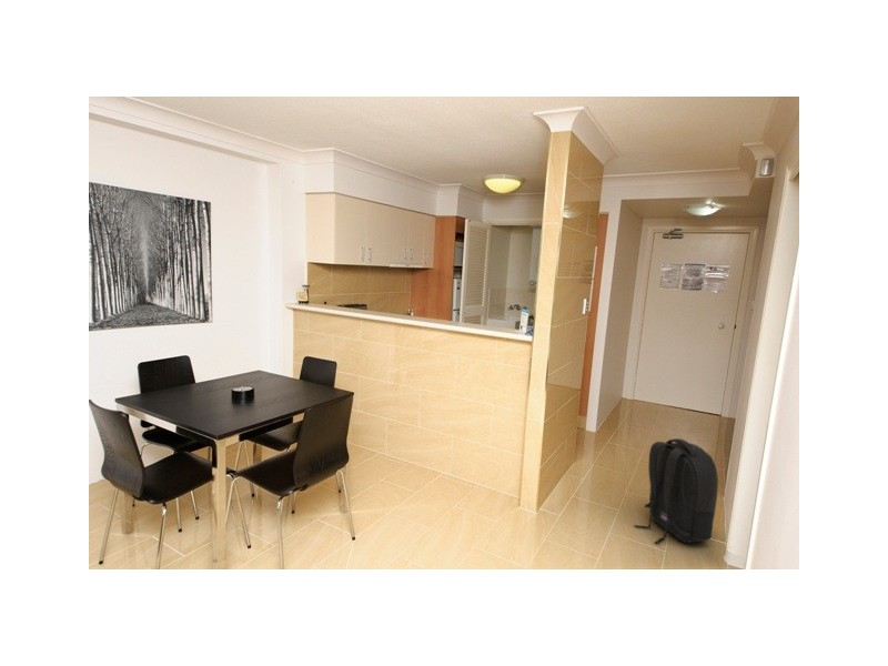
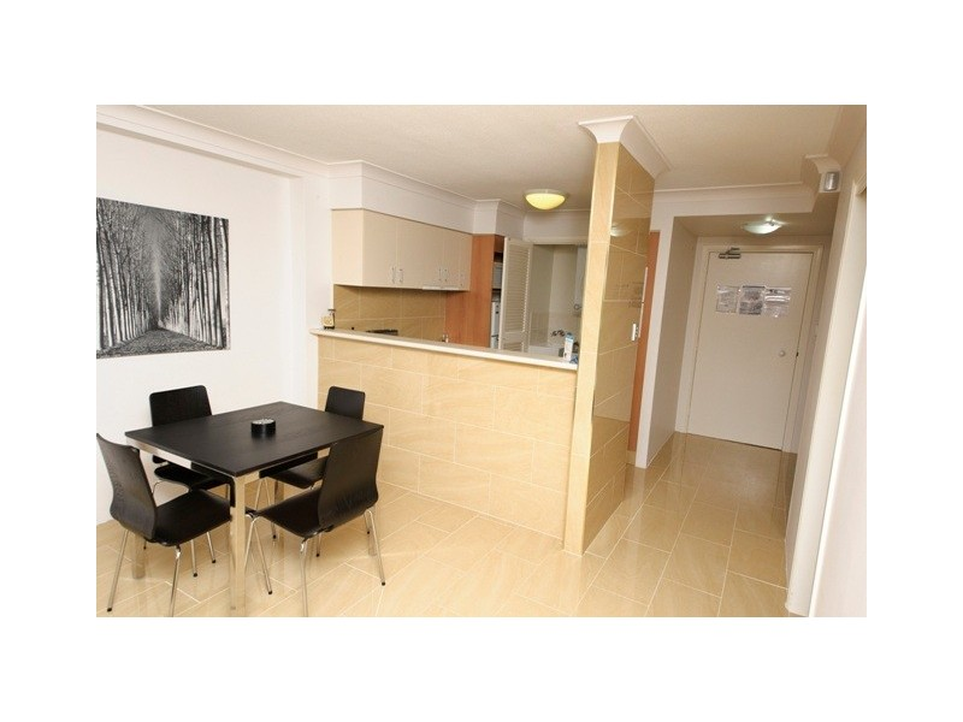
- backpack (676, 486)
